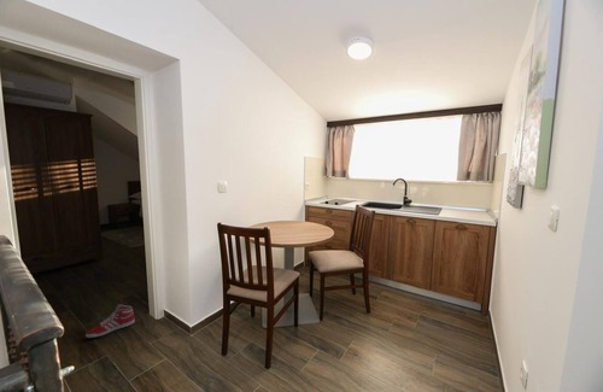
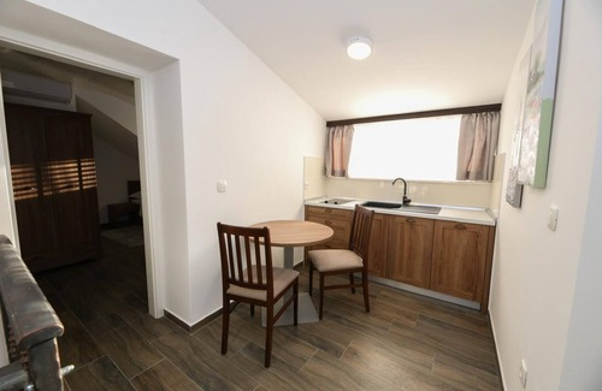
- sneaker (110, 318)
